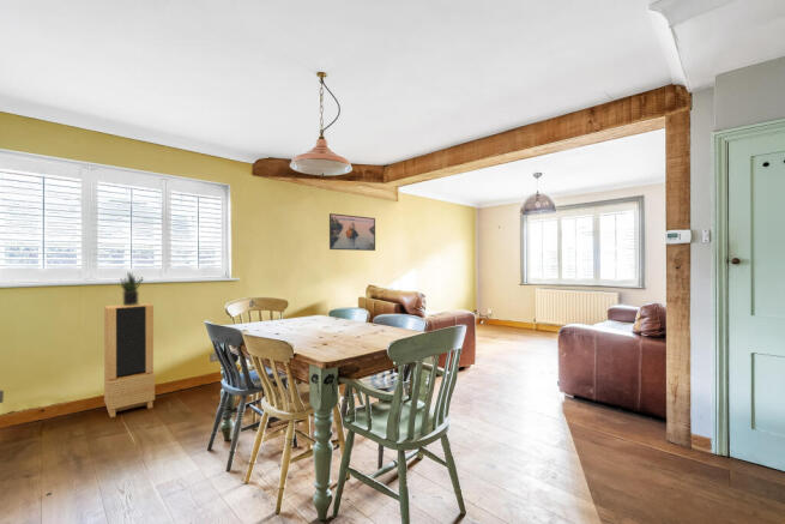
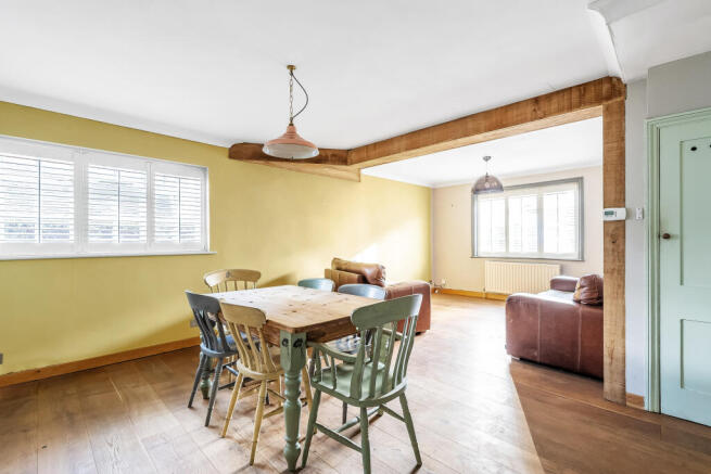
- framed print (352, 233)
- potted plant (132, 288)
- storage cabinet (129, 356)
